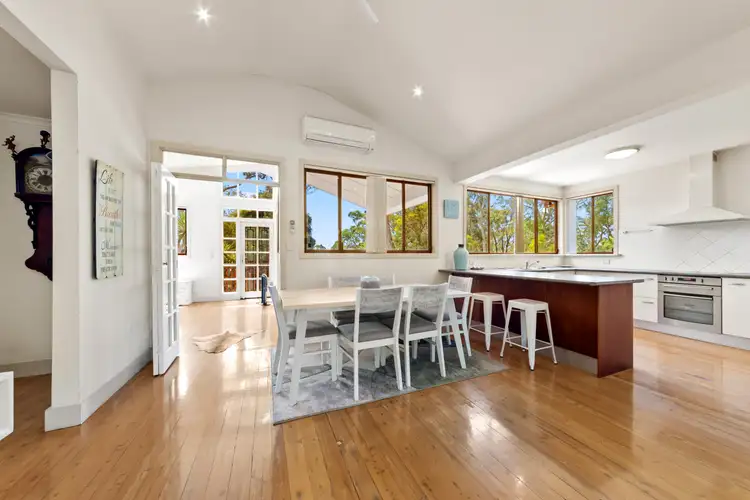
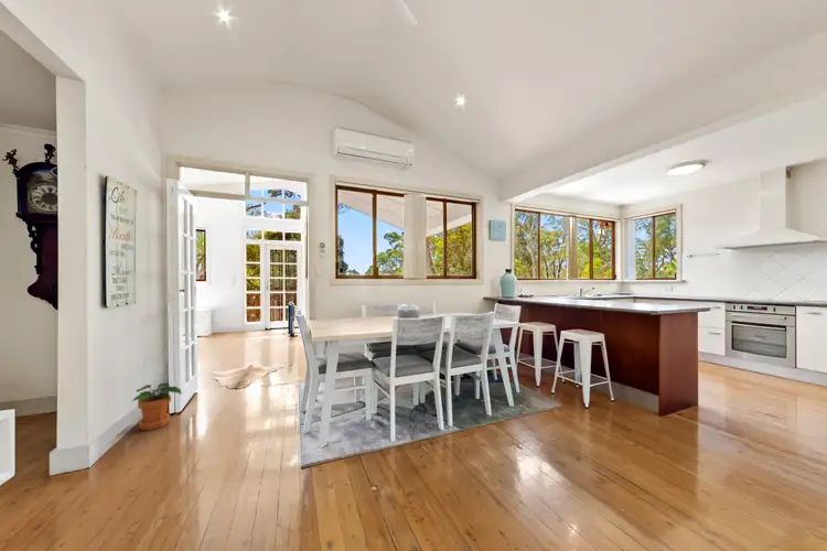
+ potted plant (158, 406)
